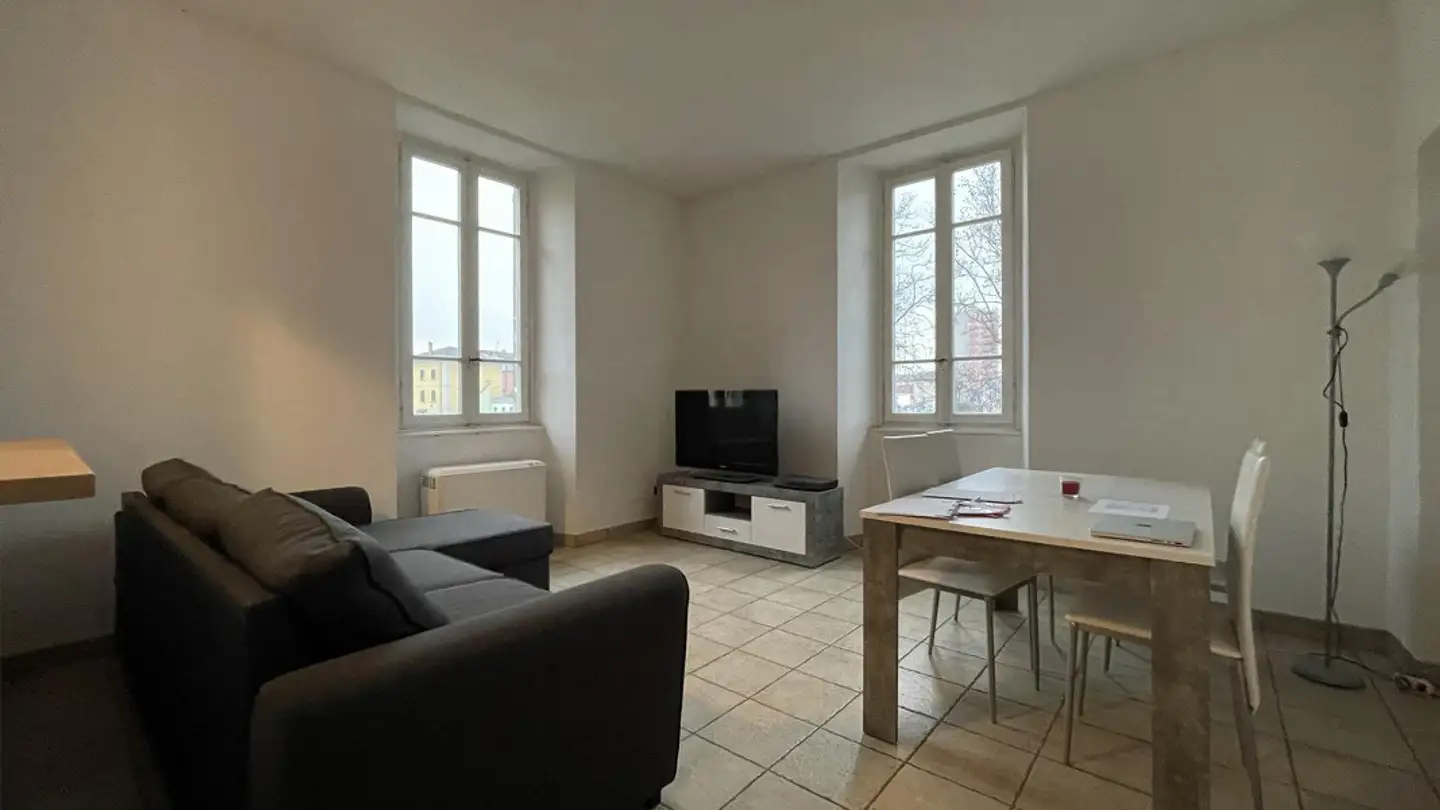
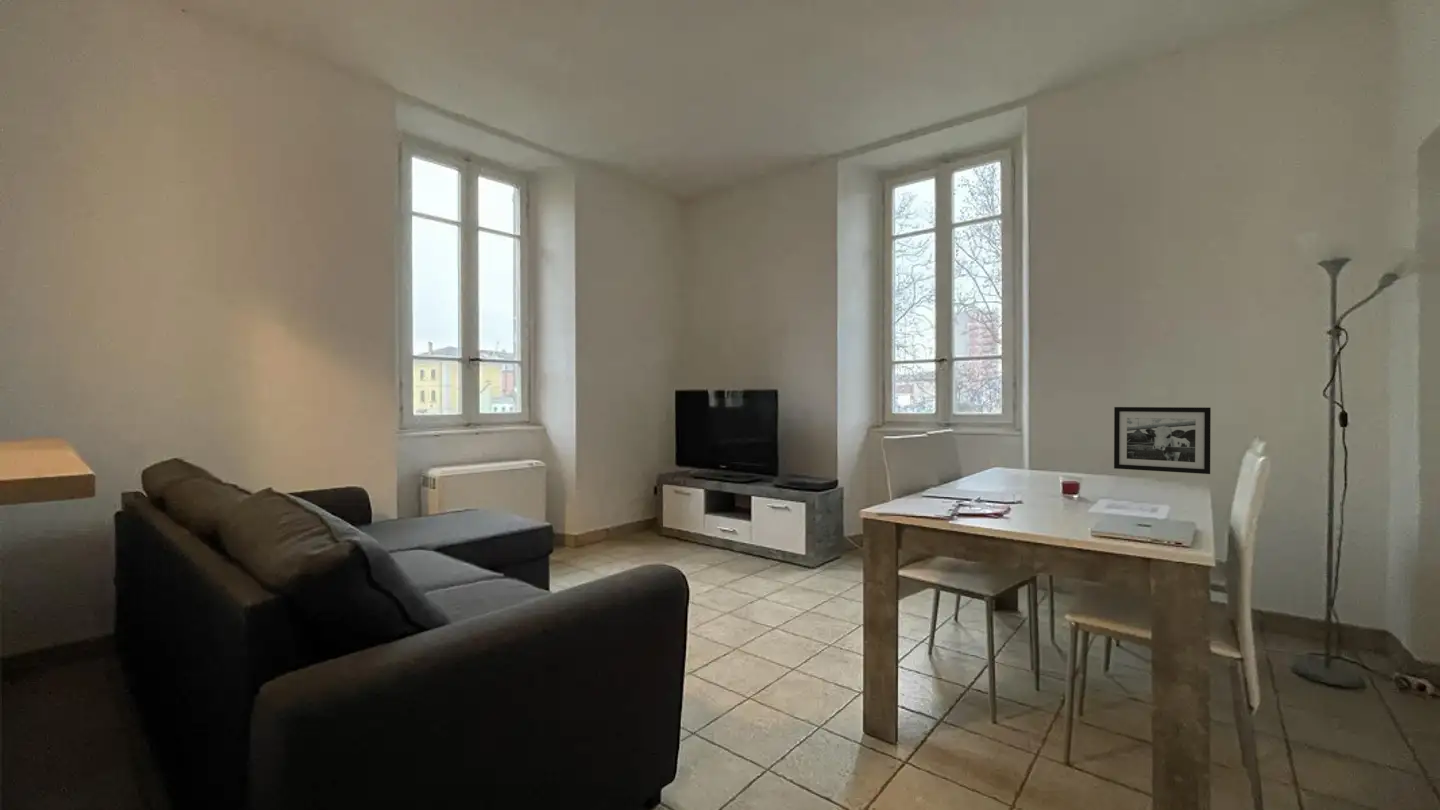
+ picture frame (1160, 439)
